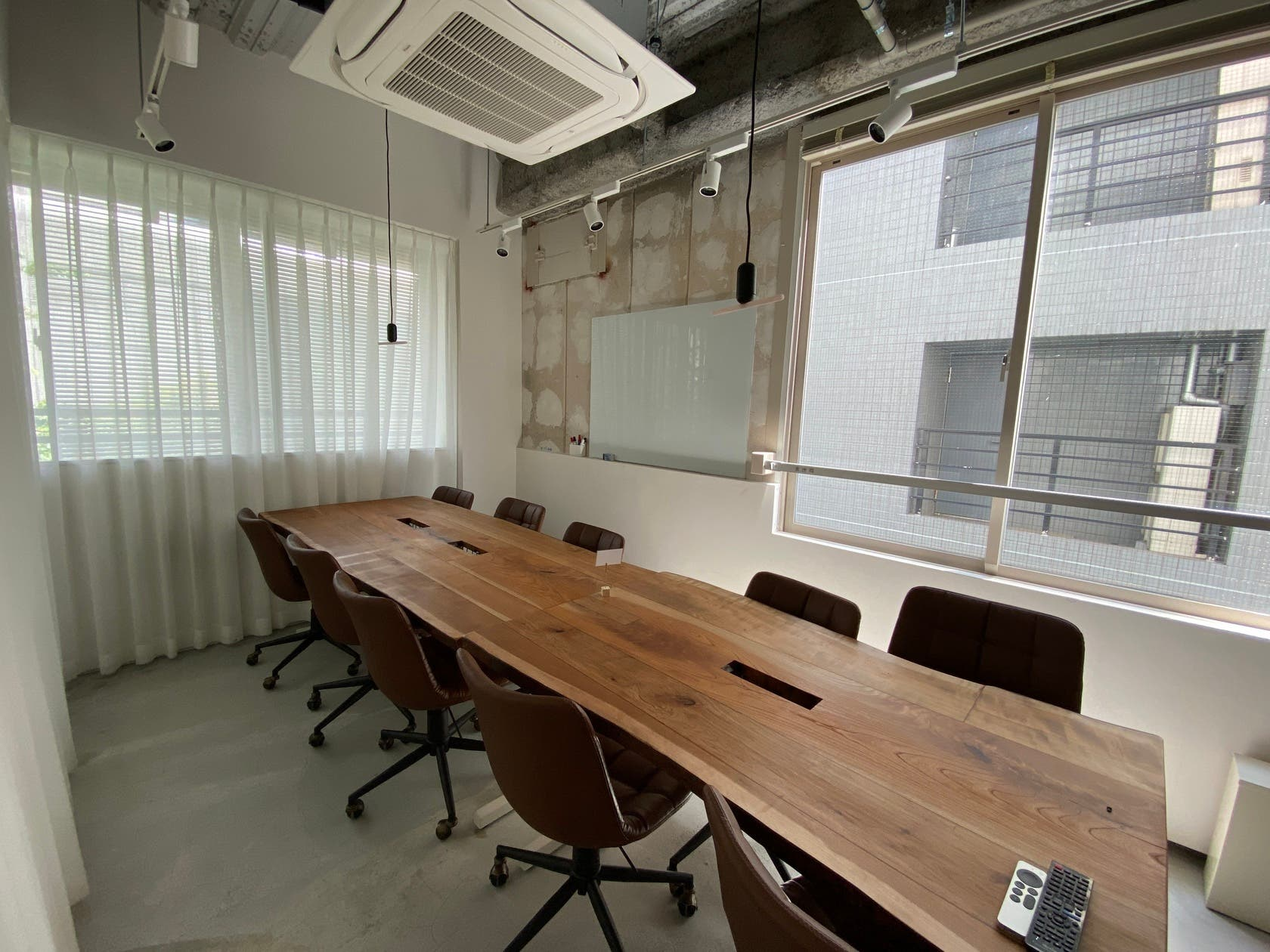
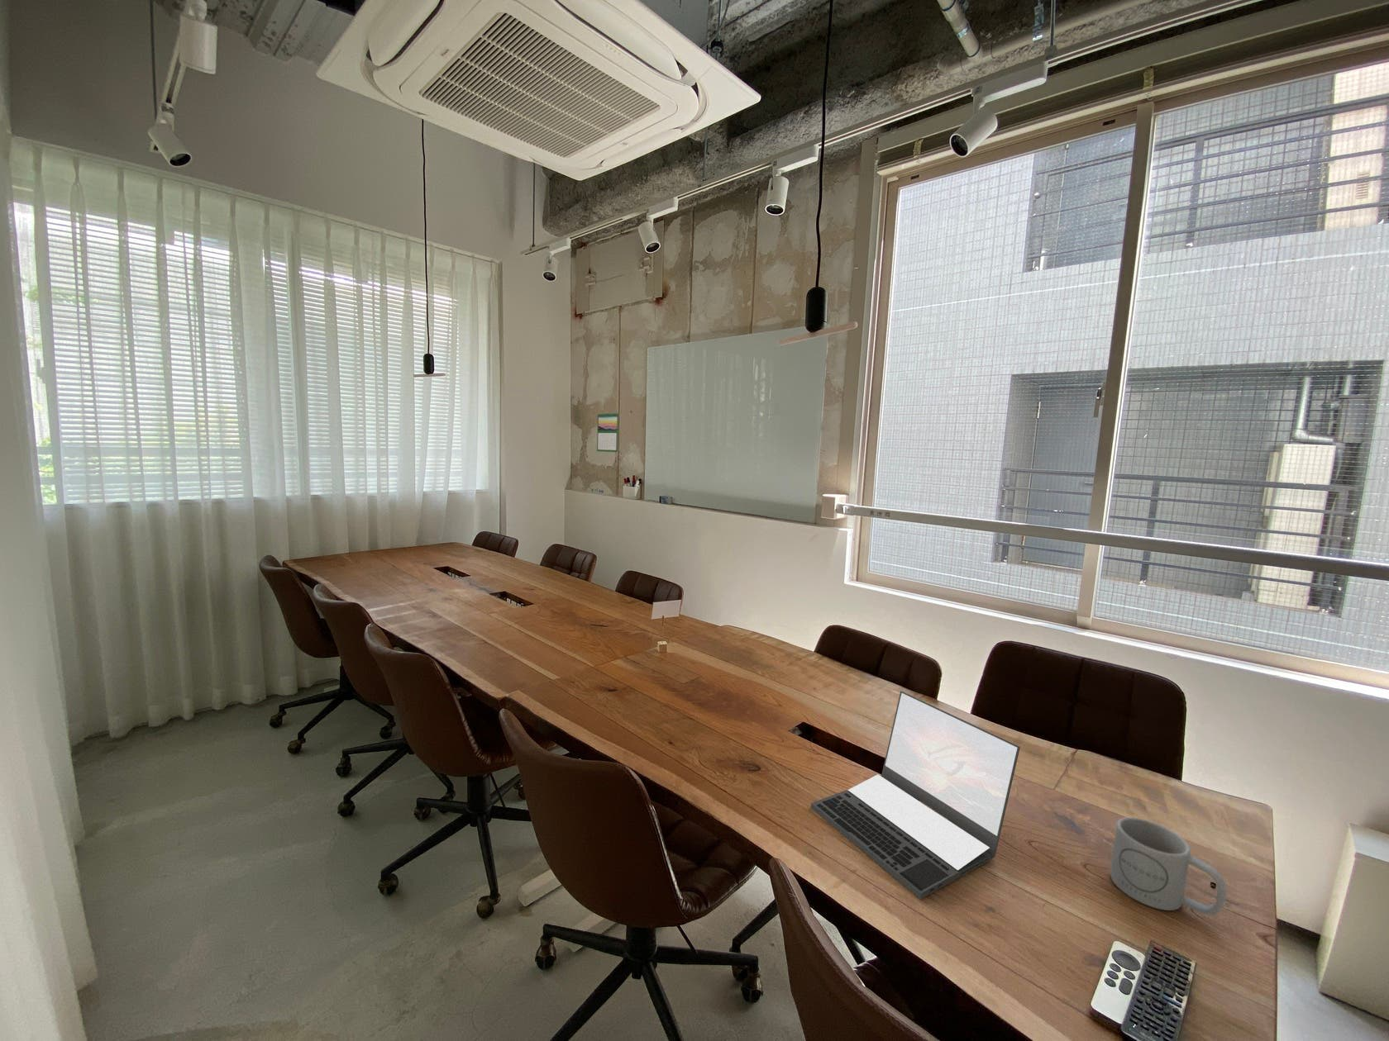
+ mug (1166, 870)
+ calendar (608, 431)
+ laptop (910, 779)
